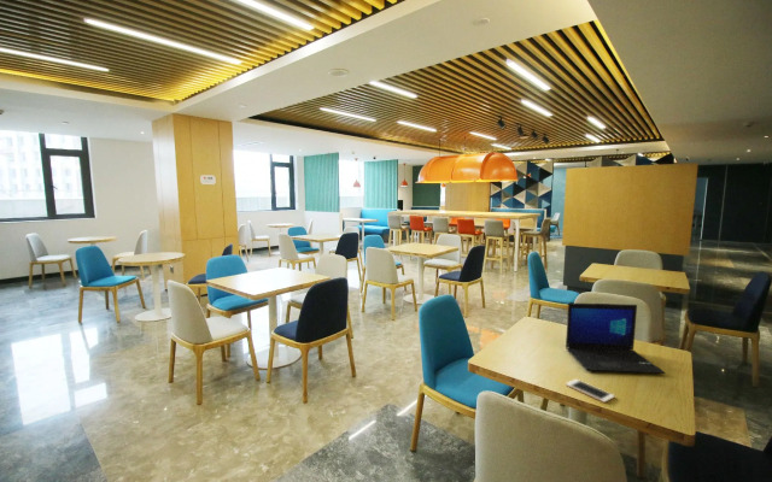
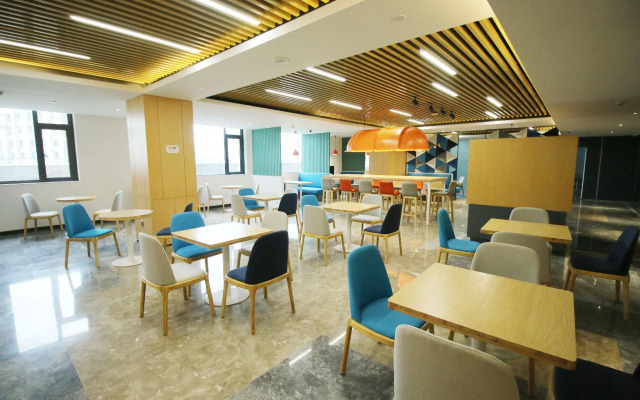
- cell phone (589, 389)
- laptop (613, 335)
